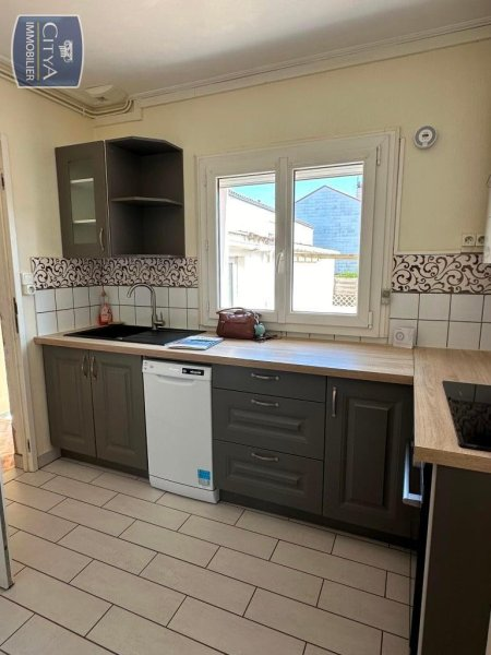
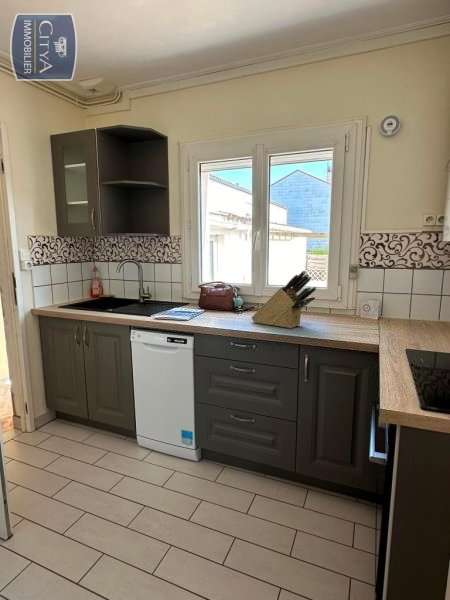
+ knife block (283, 297)
